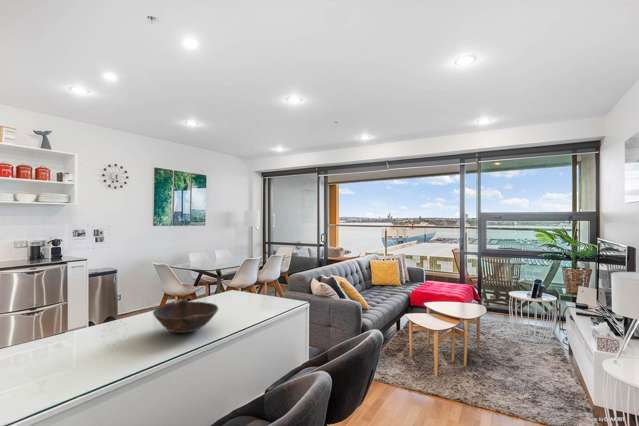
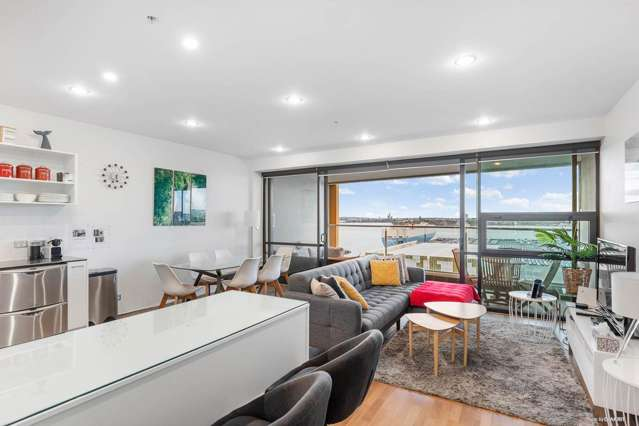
- bowl (186, 318)
